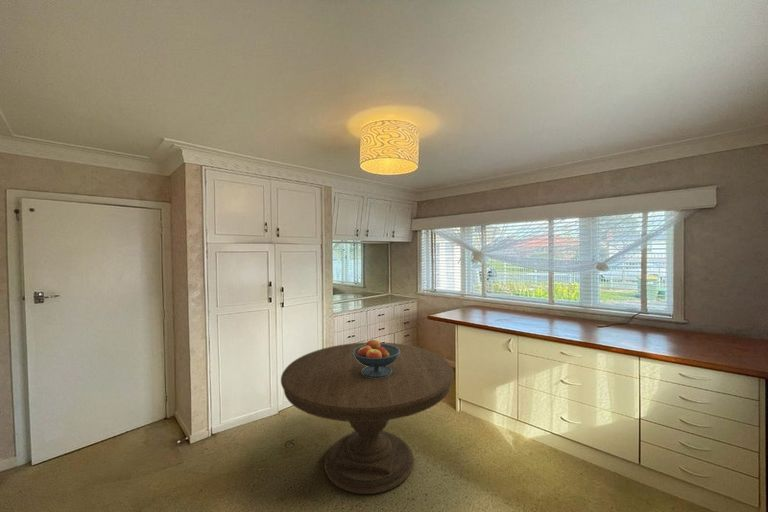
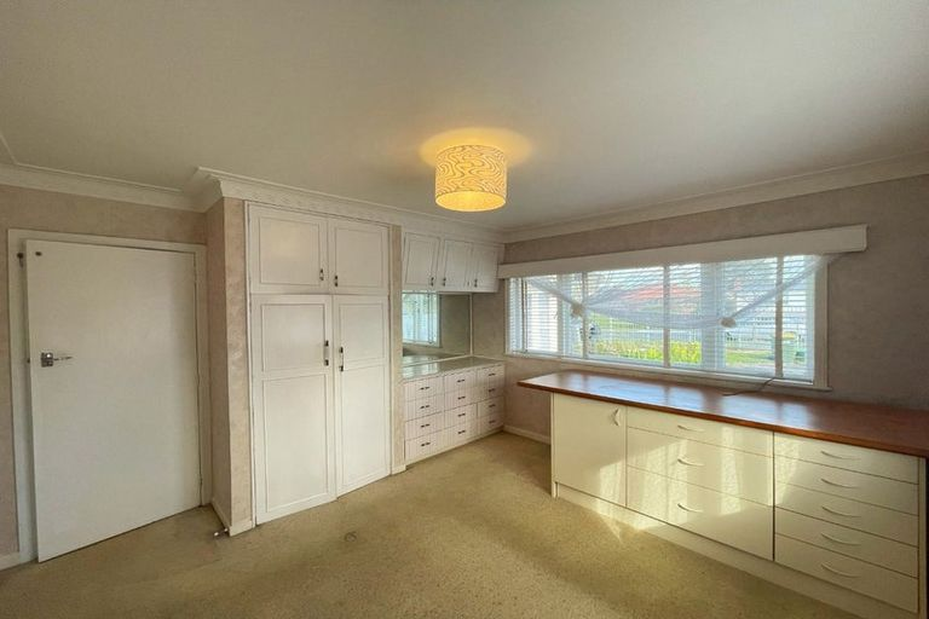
- fruit bowl (376, 357)
- dining table (368, 413)
